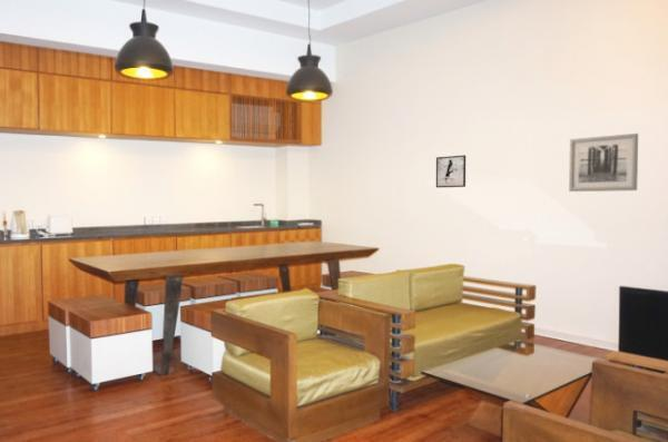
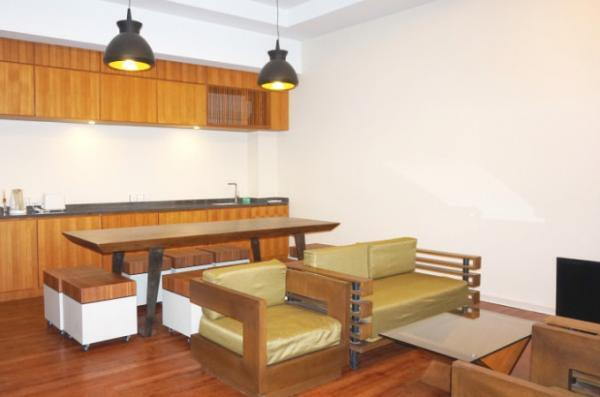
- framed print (450, 171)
- wall art (601, 164)
